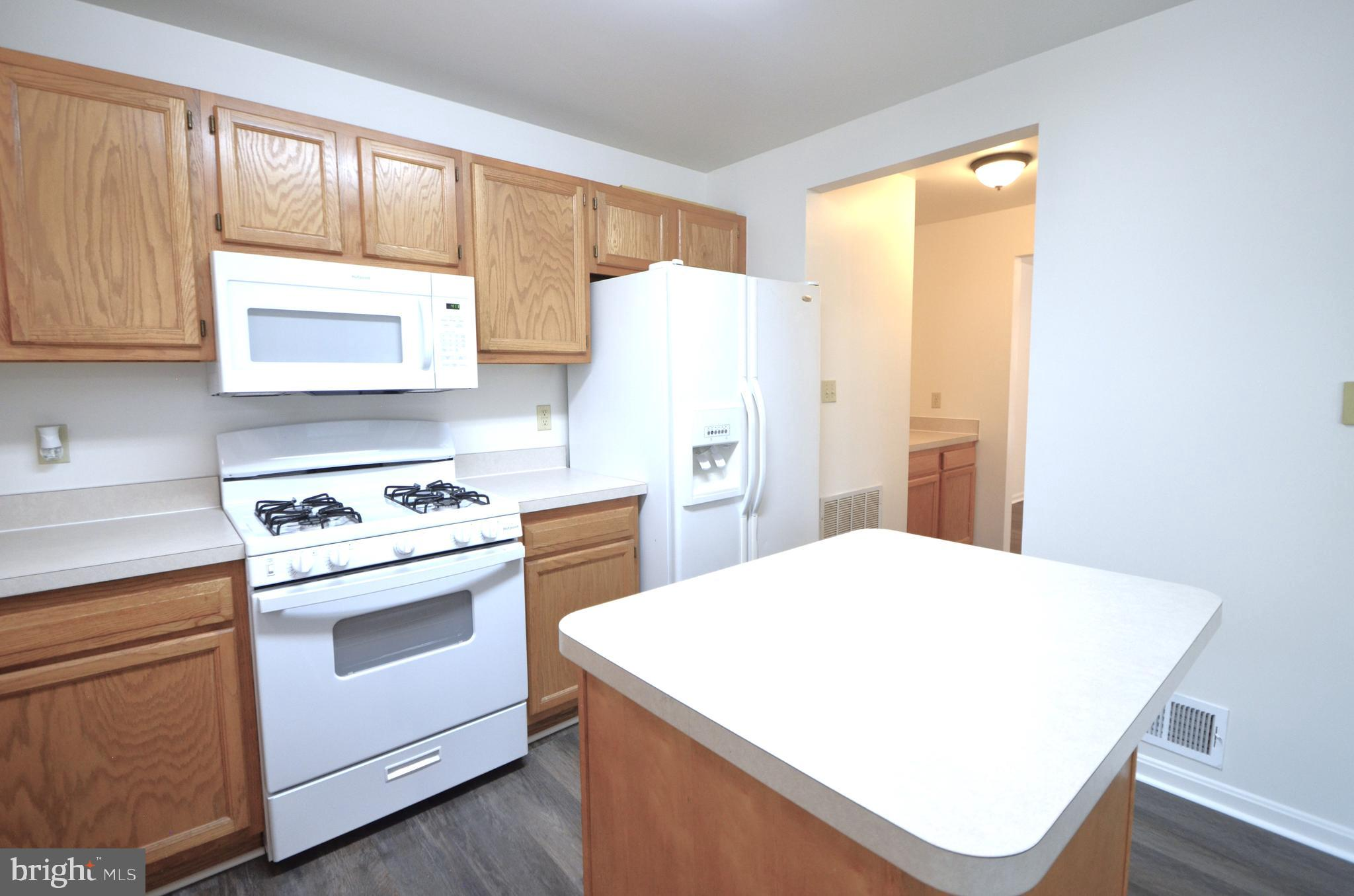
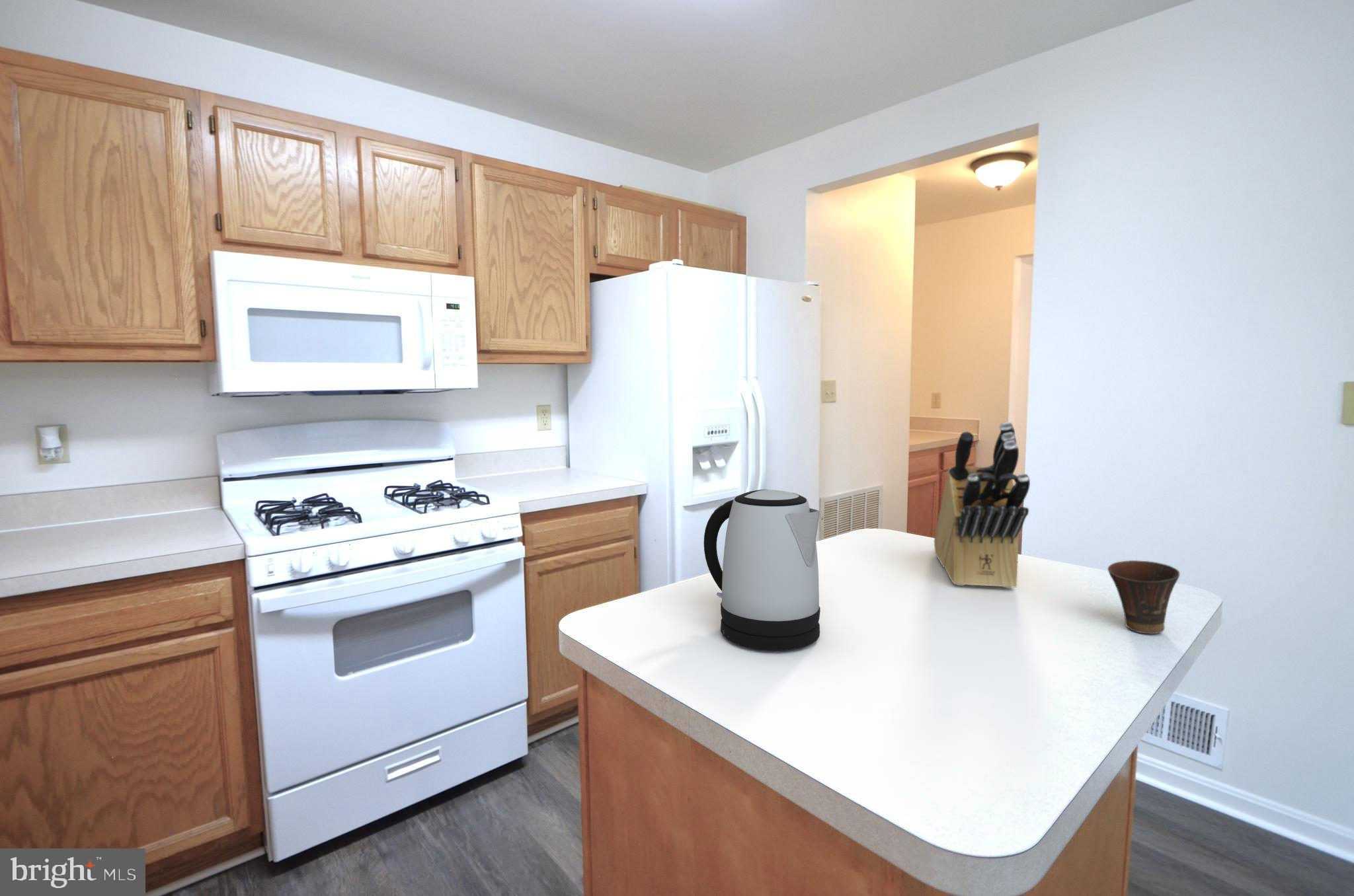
+ kettle (758, 560)
+ cup (1141, 598)
+ knife block (977, 498)
